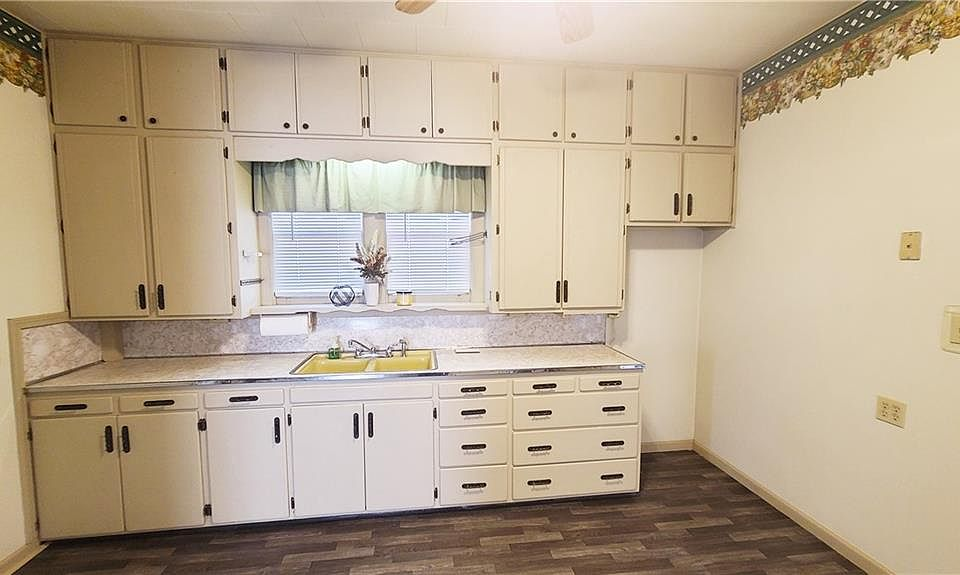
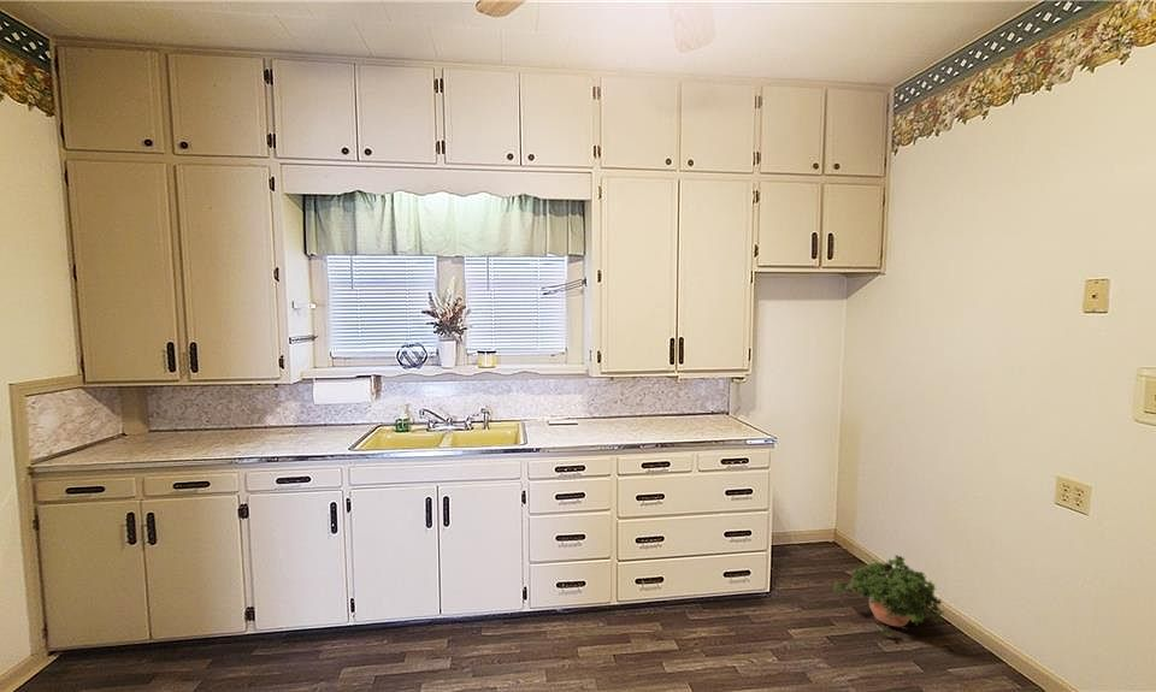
+ potted plant (892, 591)
